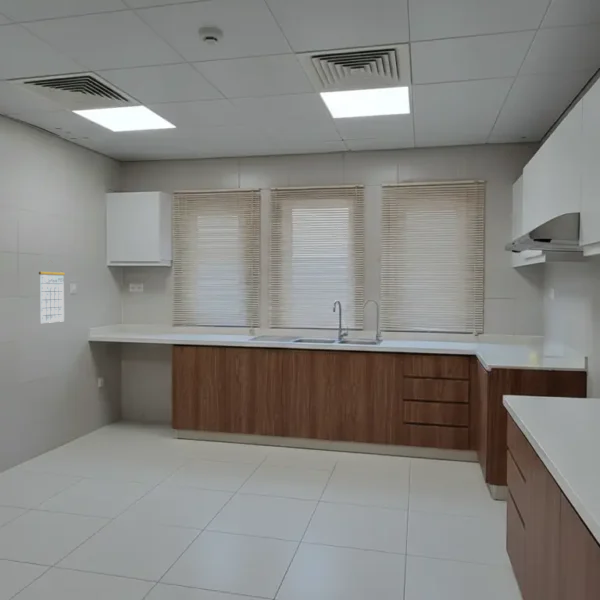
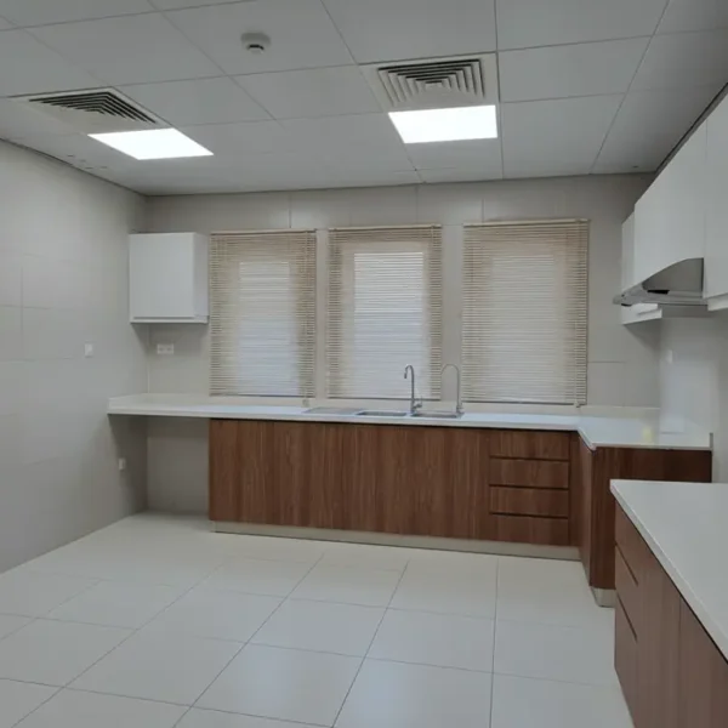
- calendar (52, 291)
